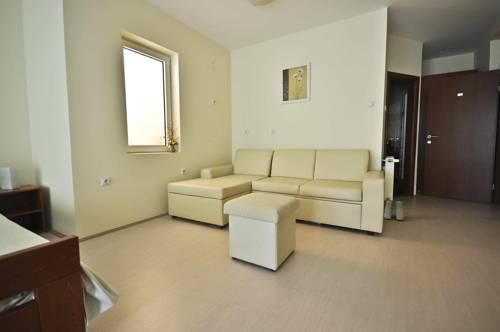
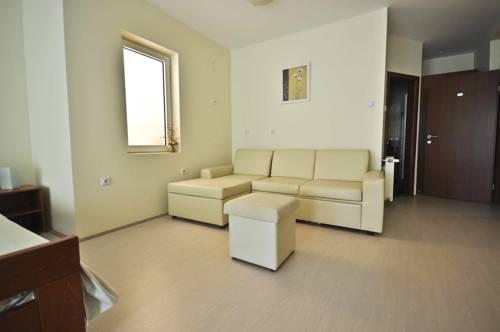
- boots (396, 209)
